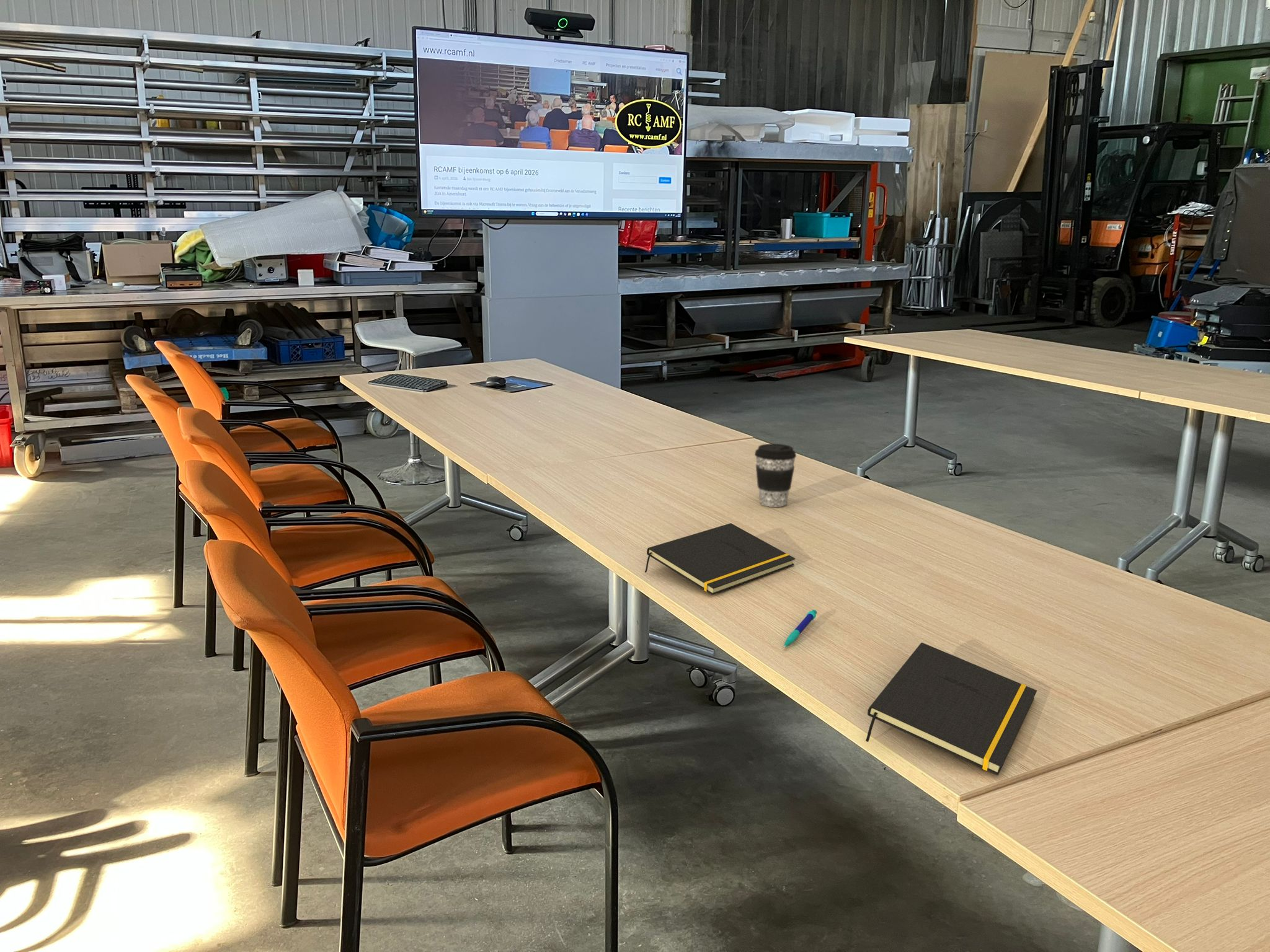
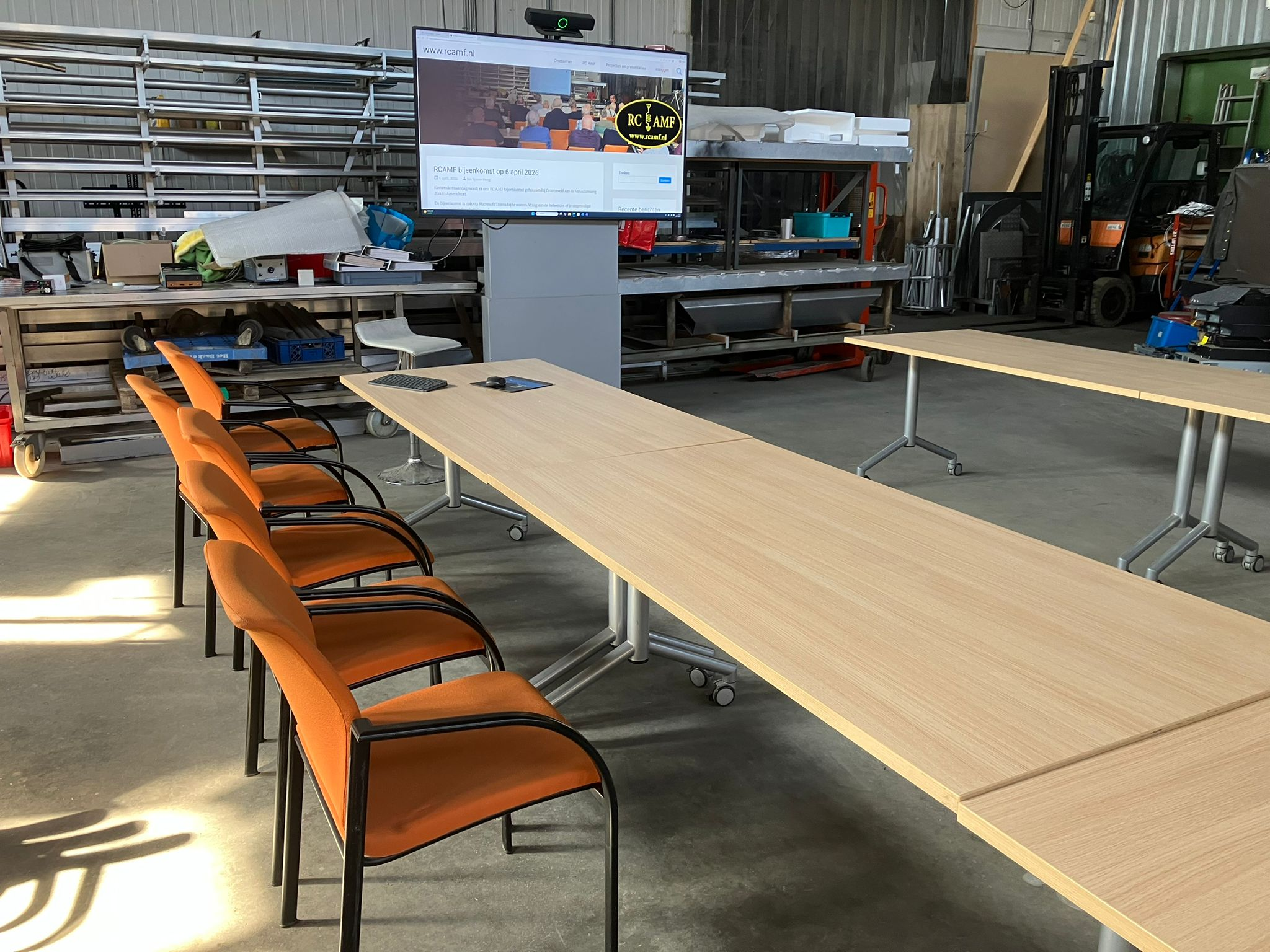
- notepad (956, 702)
- notepad (722, 556)
- pen (799, 628)
- coffee cup (774, 475)
